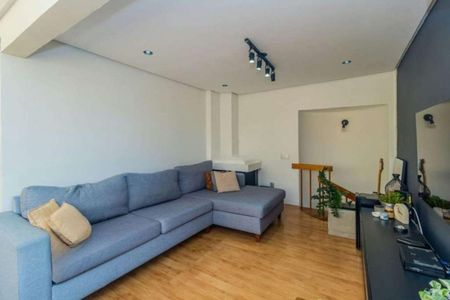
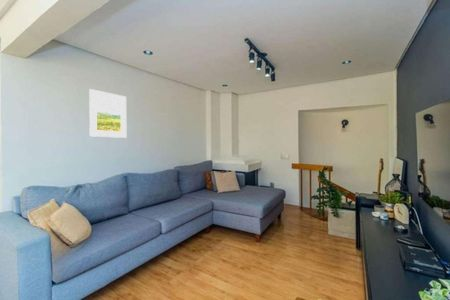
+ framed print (109, 115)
